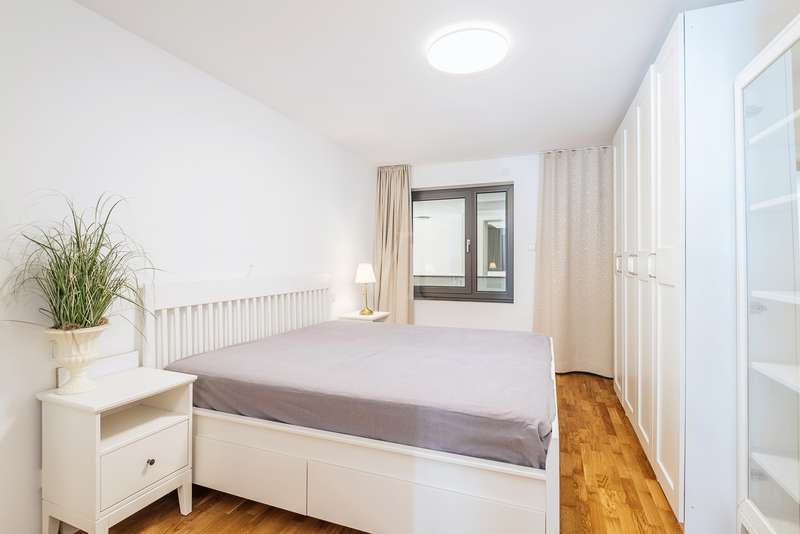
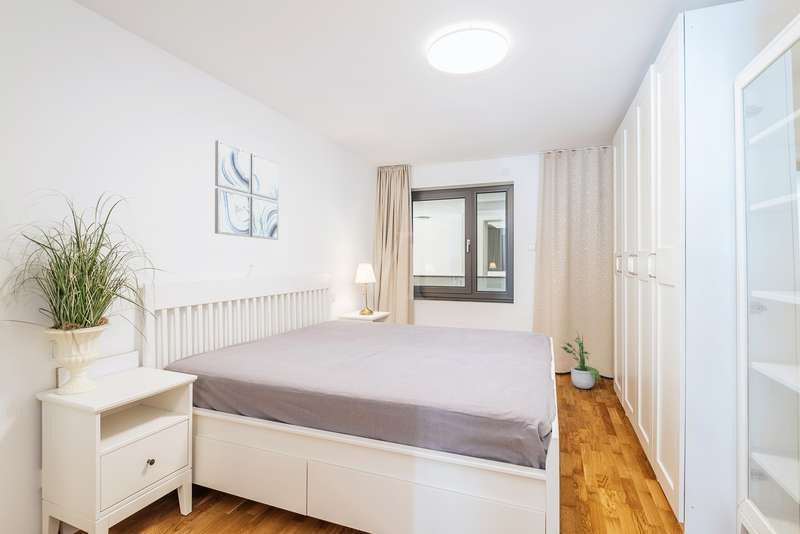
+ potted plant (580, 355)
+ wall art (249, 195)
